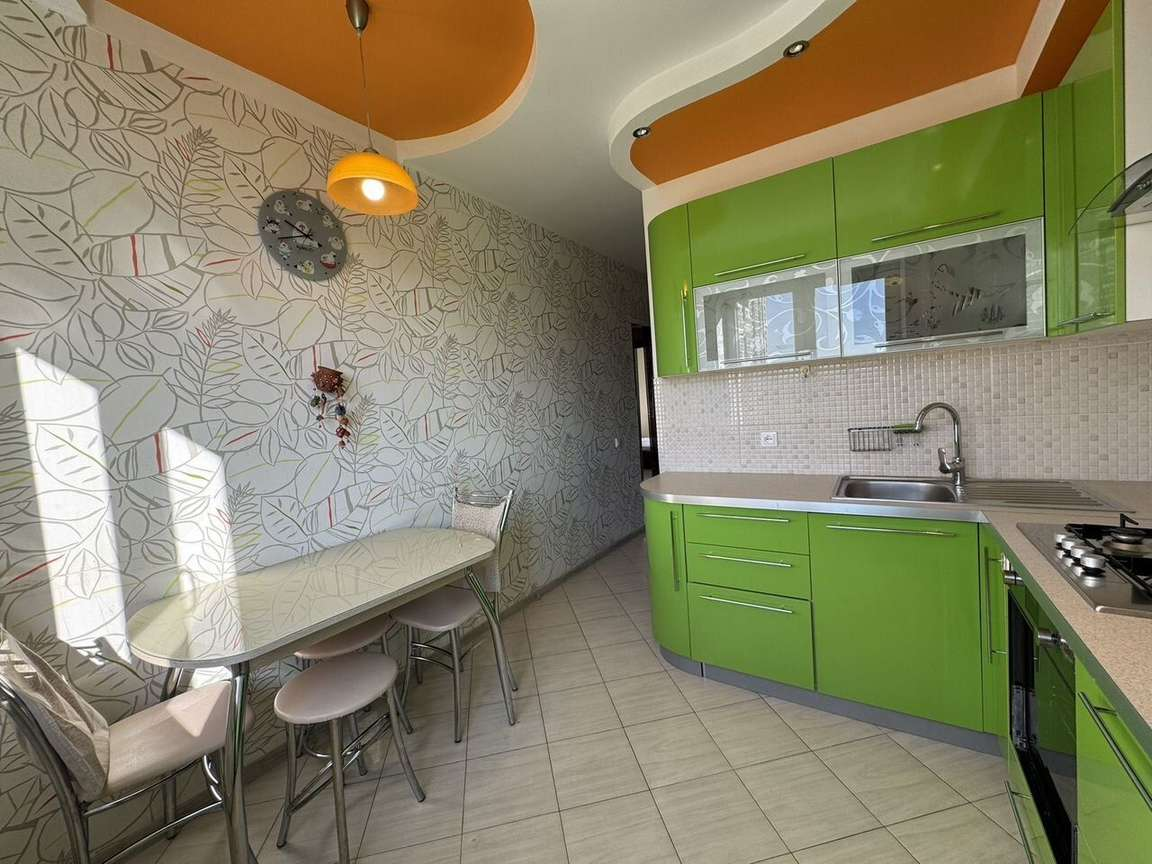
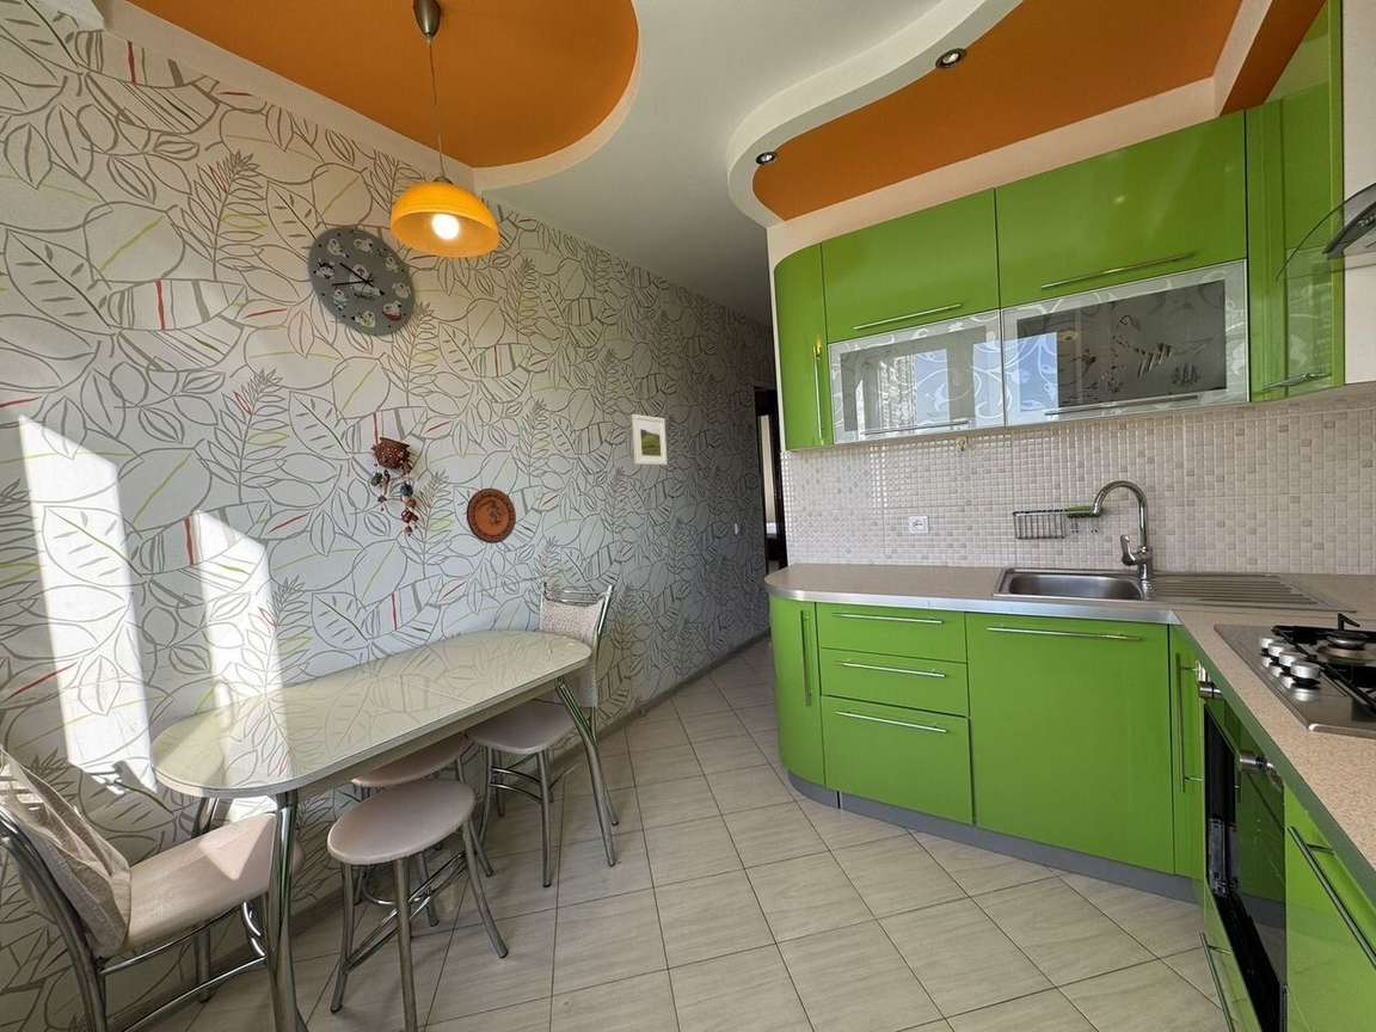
+ decorative plate (491, 515)
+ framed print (650, 440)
